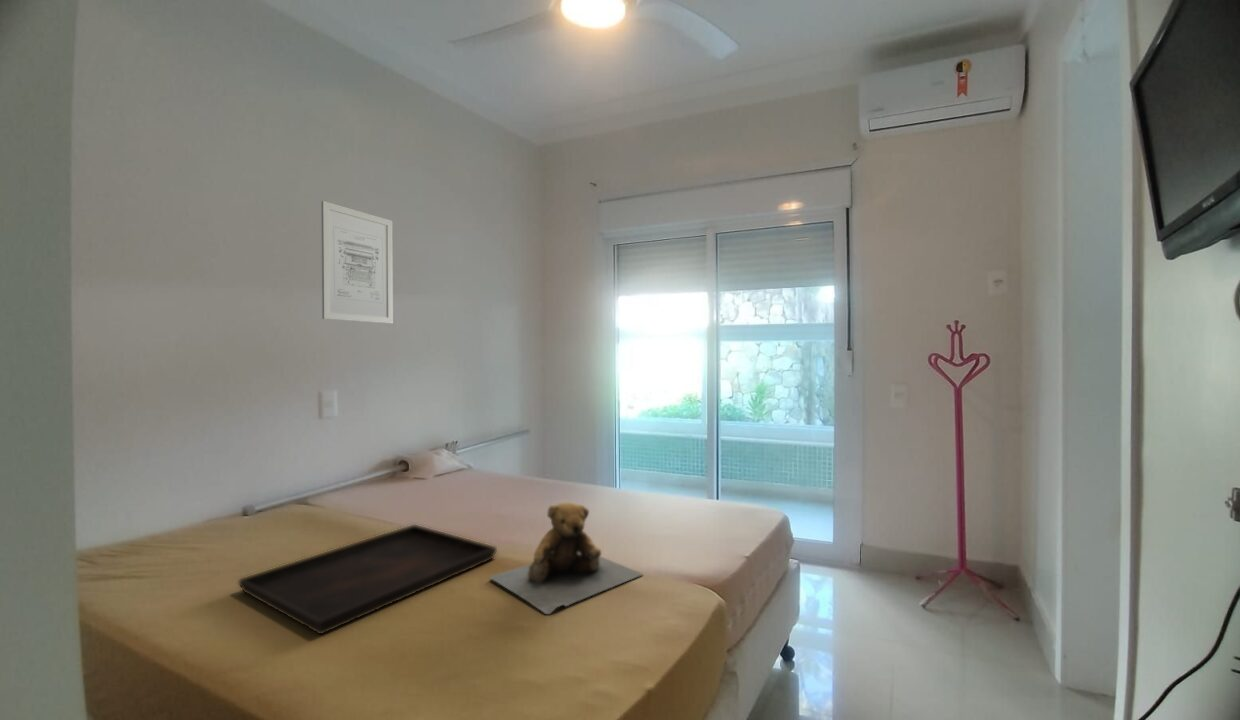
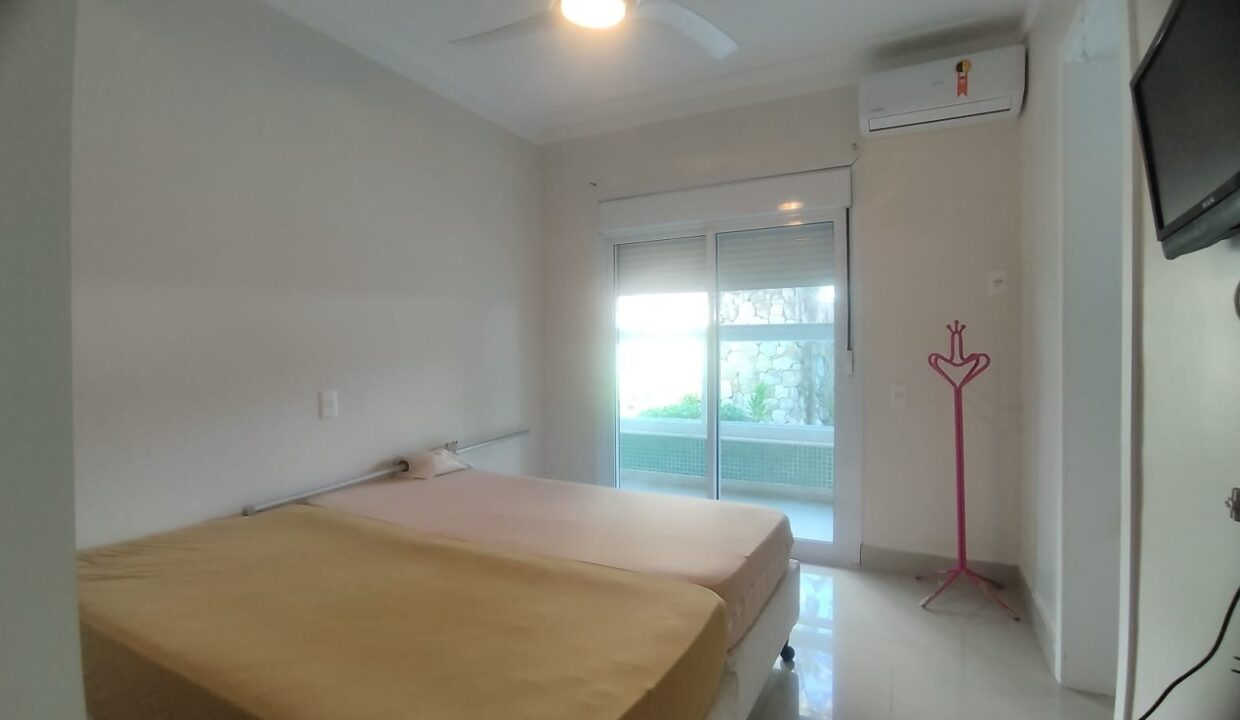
- teddy bear (566, 540)
- wall art (359, 266)
- serving tray (377, 568)
